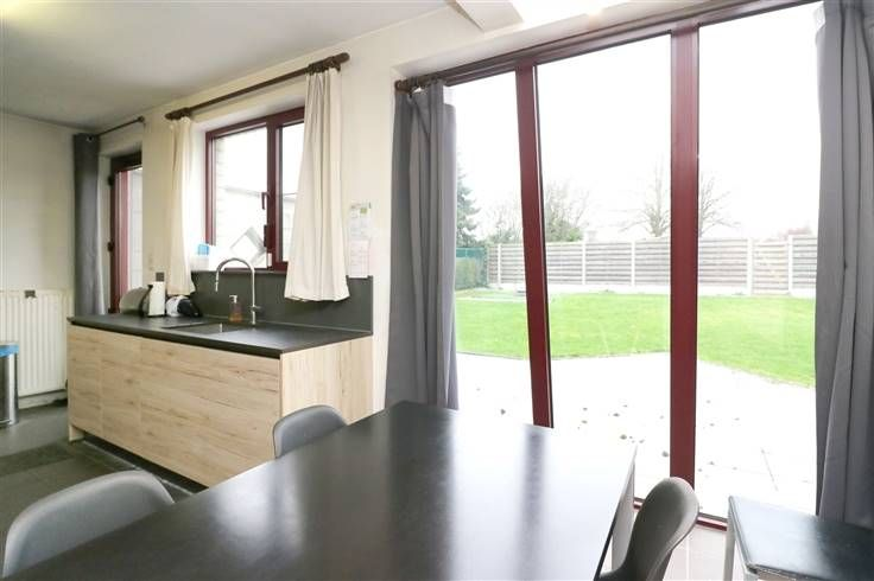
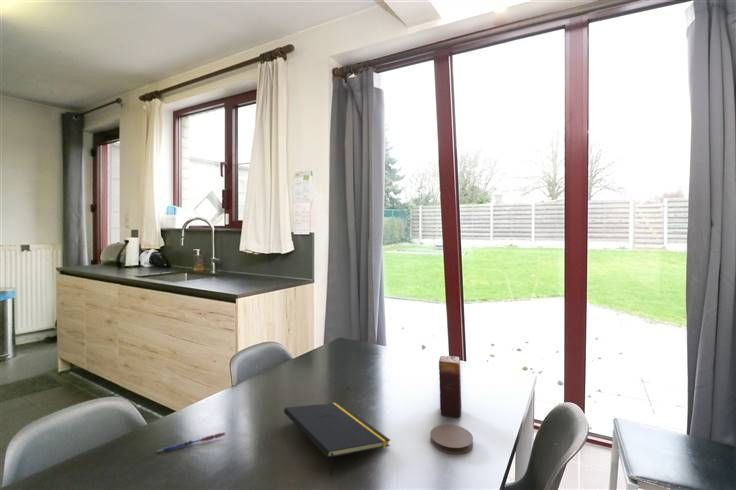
+ notepad (334, 425)
+ coaster (451, 438)
+ pen (192, 441)
+ candle (450, 385)
